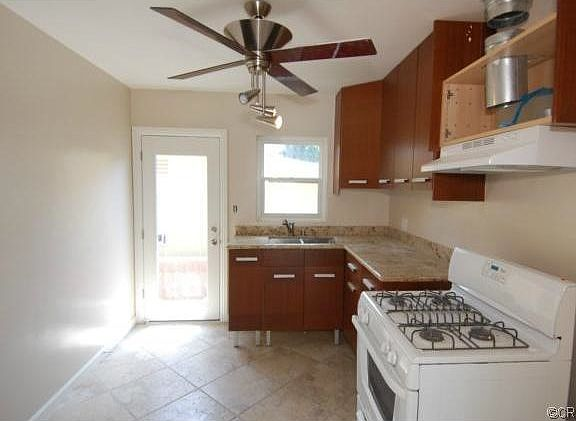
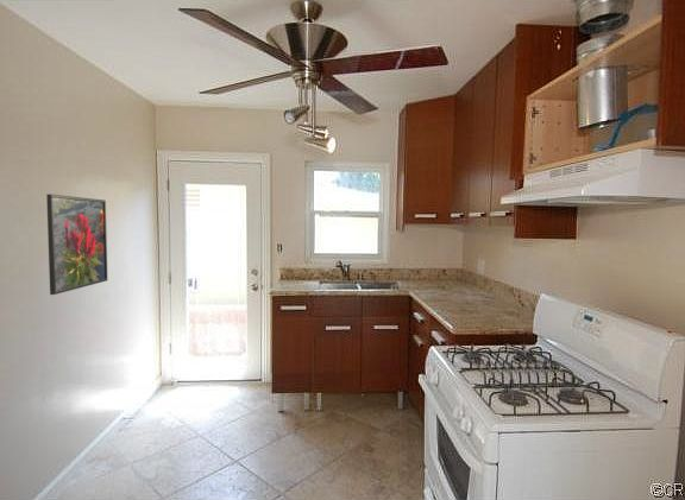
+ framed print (80, 242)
